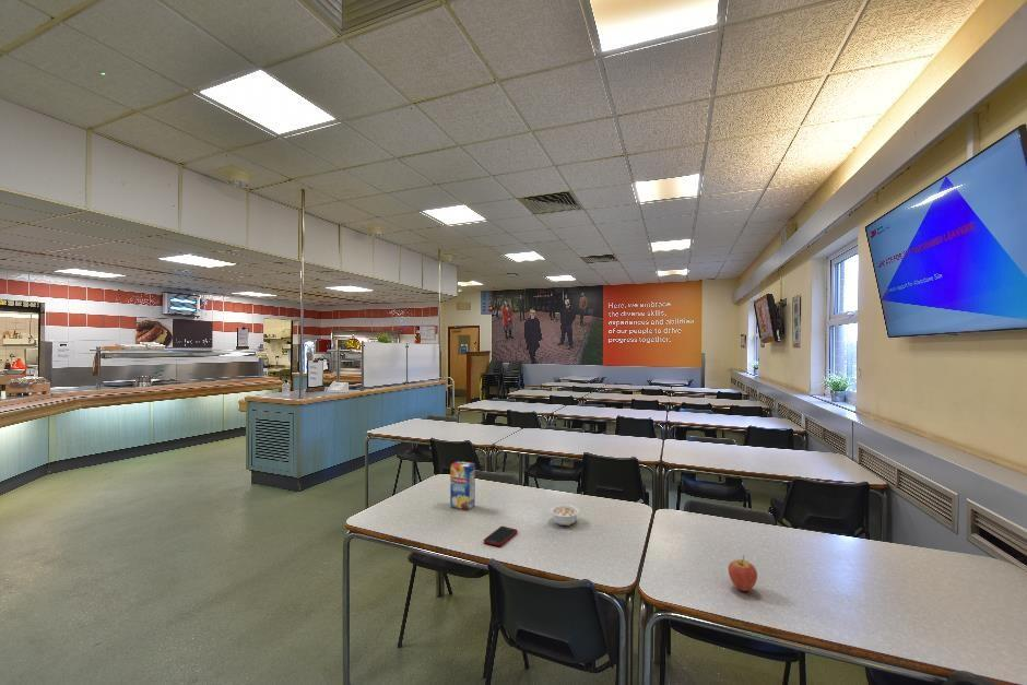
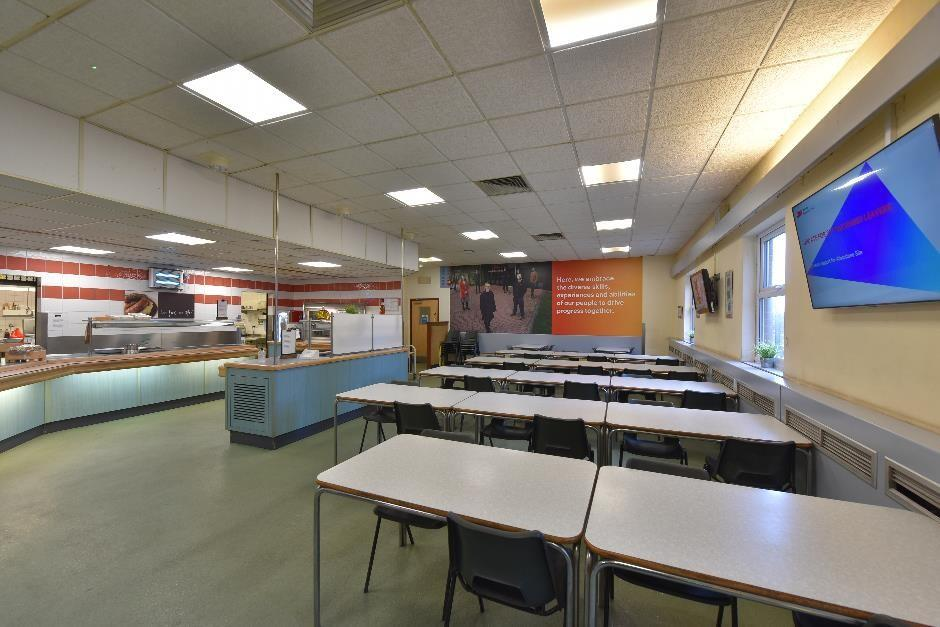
- cell phone (500, 535)
- legume (564, 515)
- fruit (742, 572)
- juice box (462, 484)
